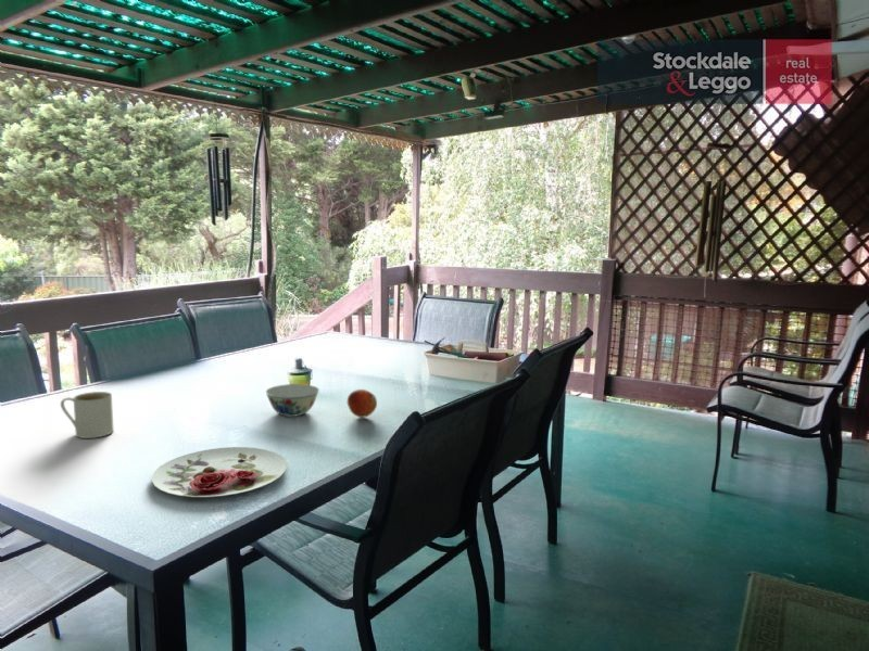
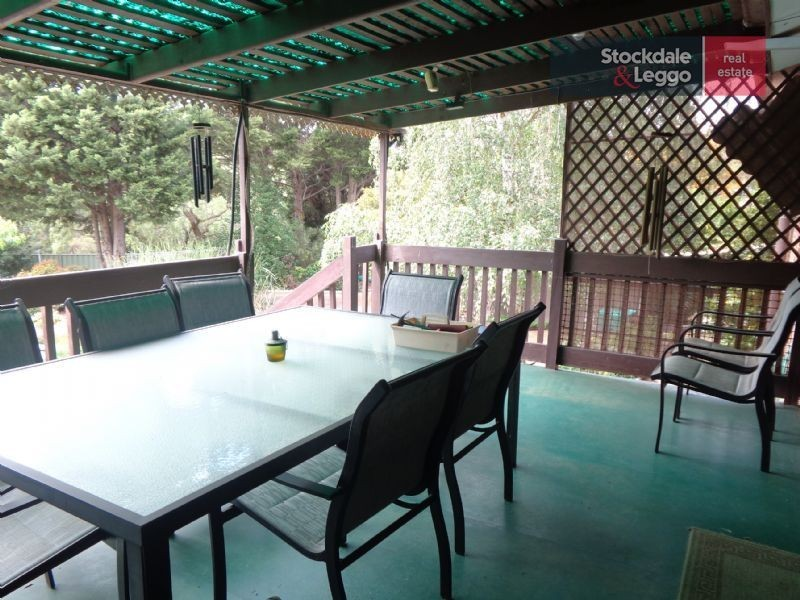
- fruit (362, 404)
- plate (222, 469)
- chinaware (292, 401)
- mug (86, 413)
